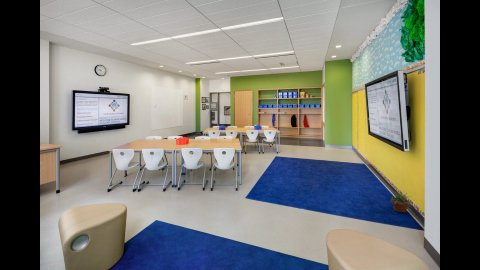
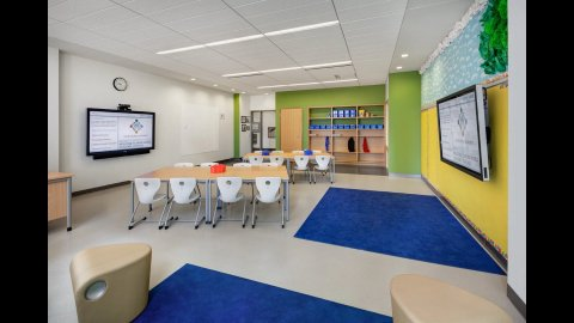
- potted plant (399, 201)
